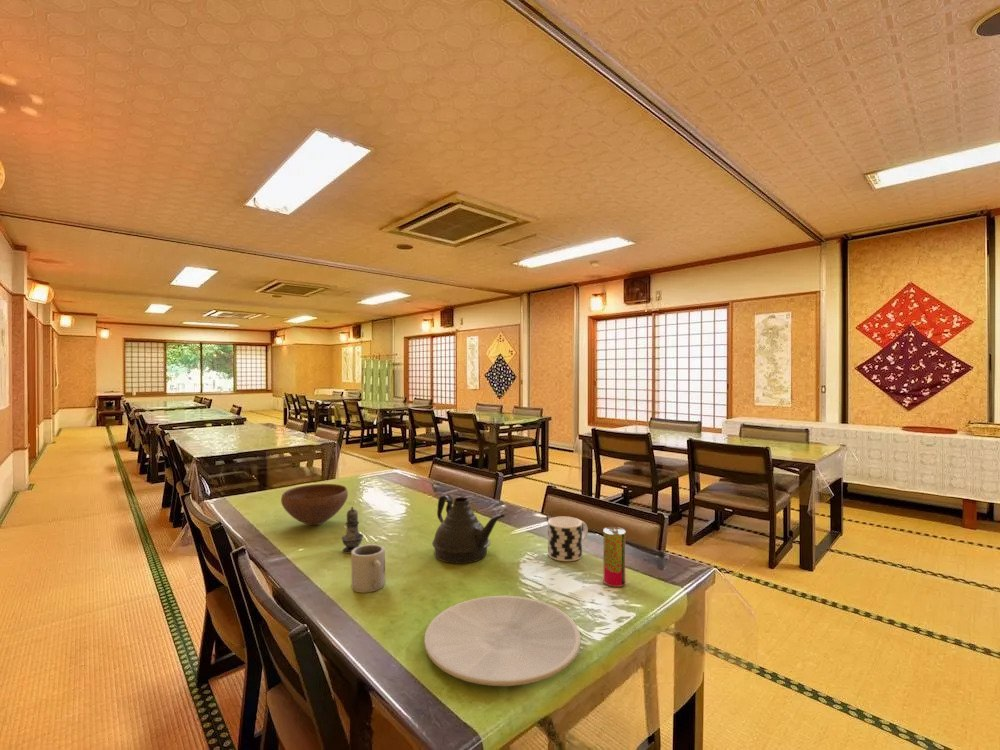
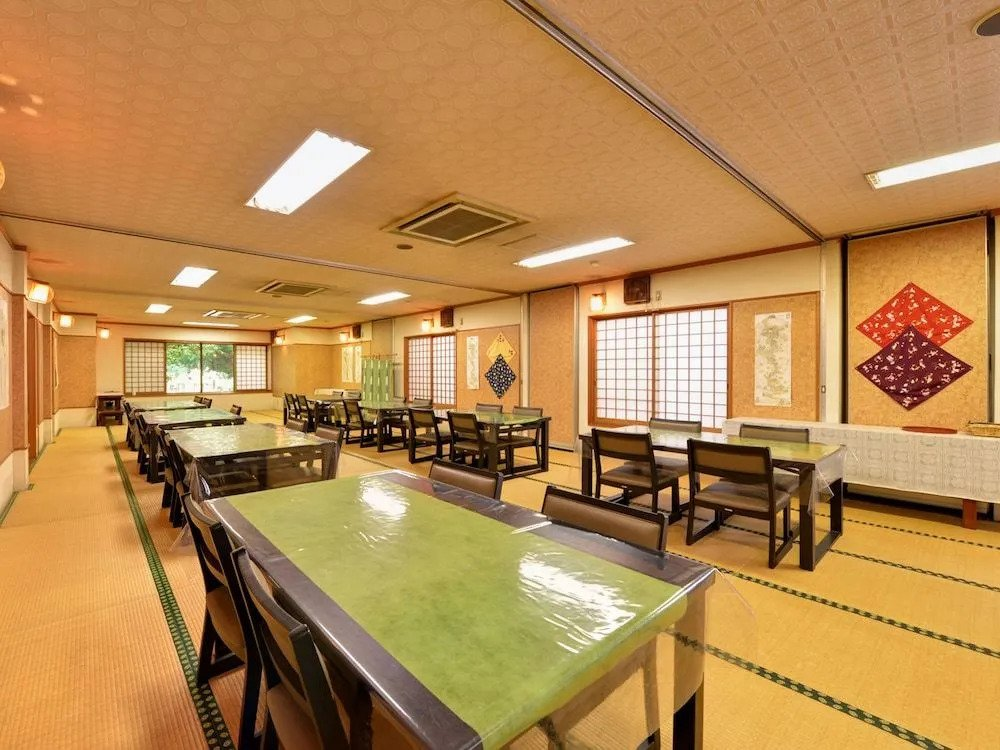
- plate (502, 636)
- bowl (315, 507)
- salt shaker (352, 528)
- cup (569, 537)
- cup (370, 569)
- beverage can (614, 556)
- teapot (468, 529)
